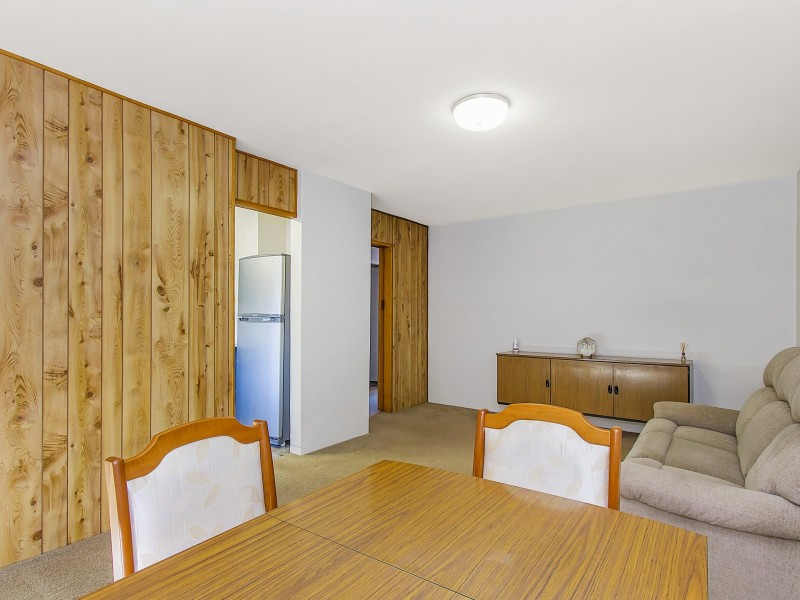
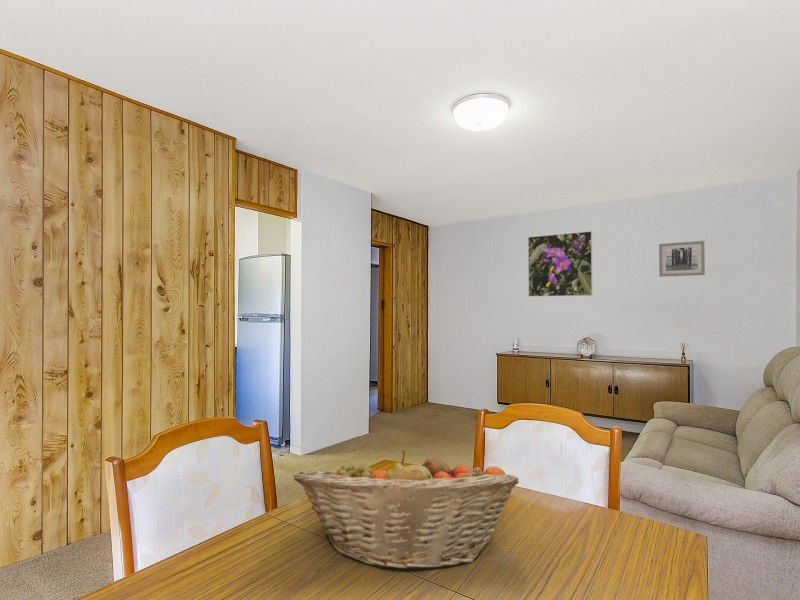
+ fruit basket (405, 494)
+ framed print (559, 265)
+ wall art (681, 259)
